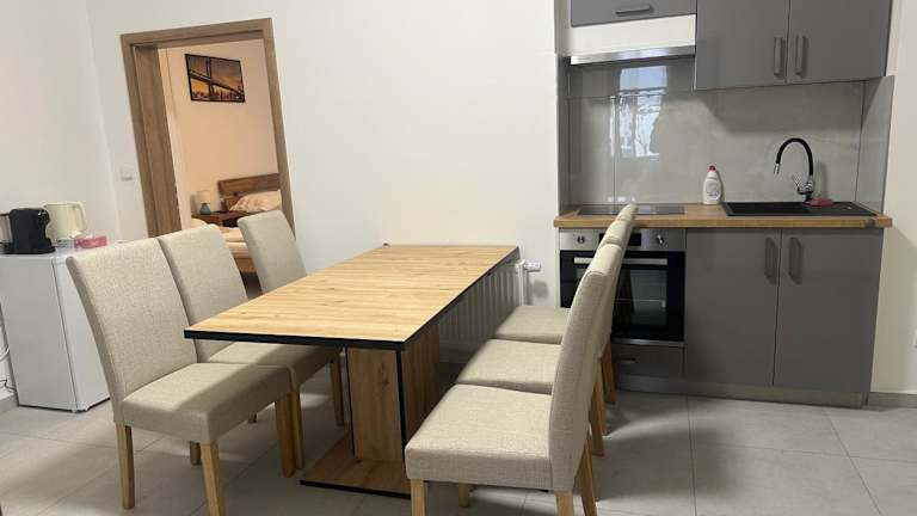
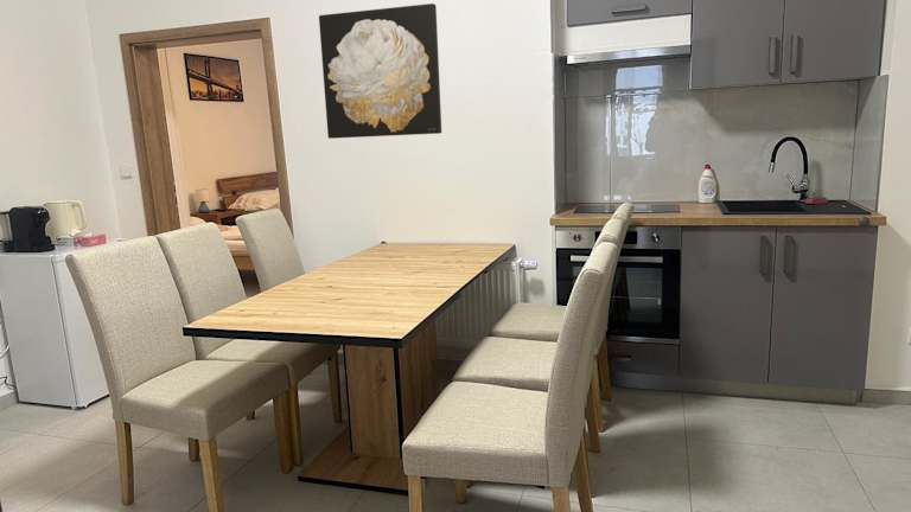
+ wall art (380, 73)
